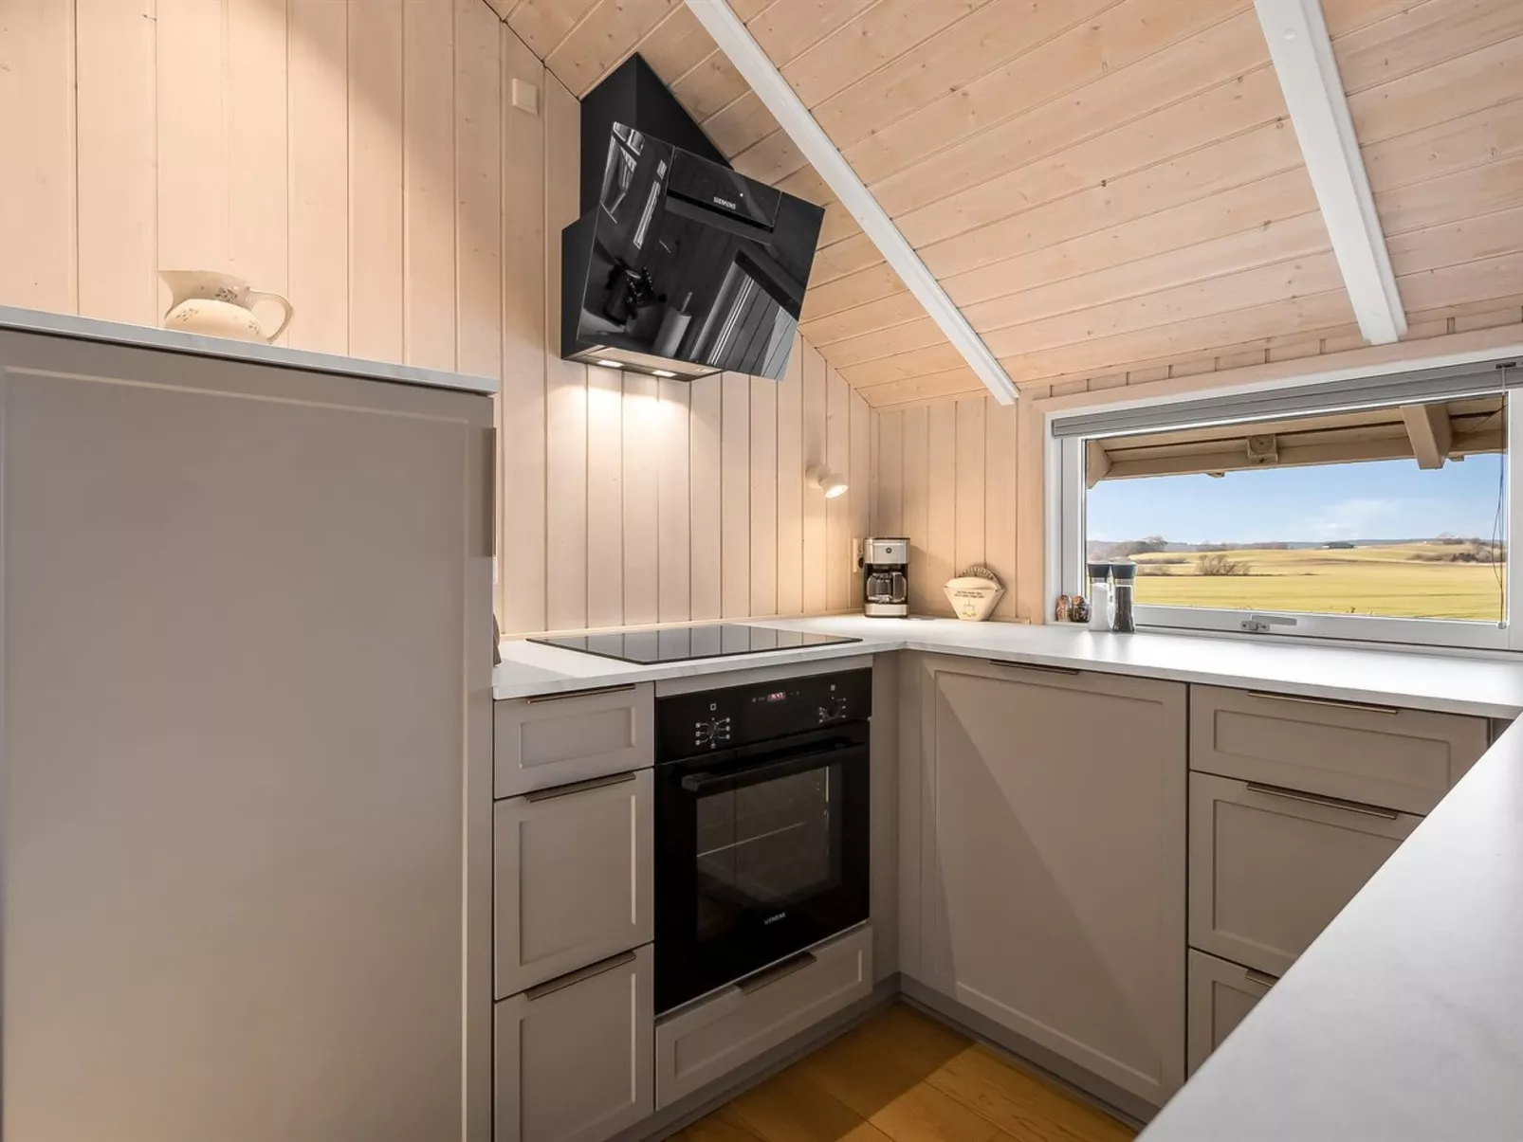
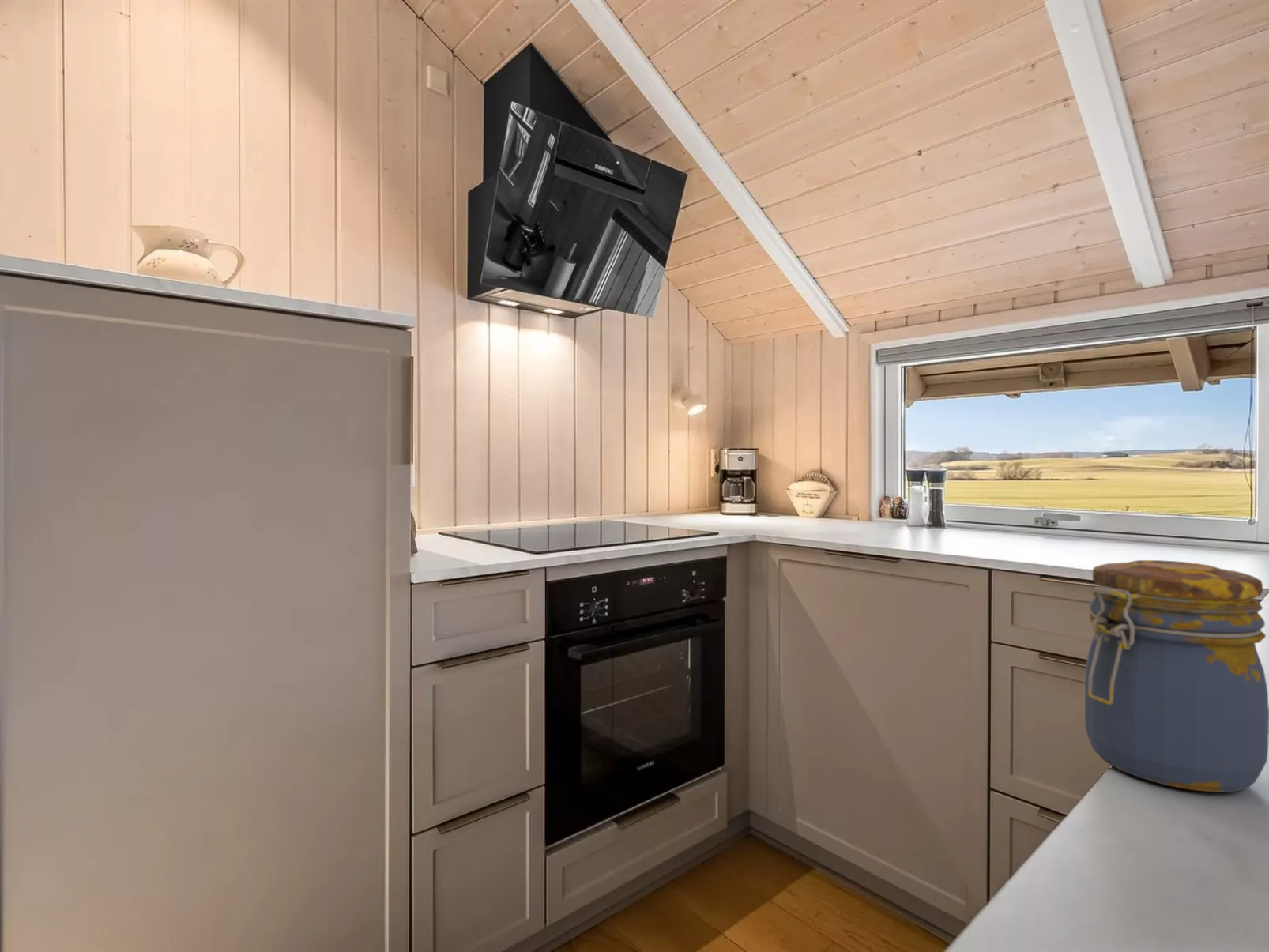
+ jar (1165, 665)
